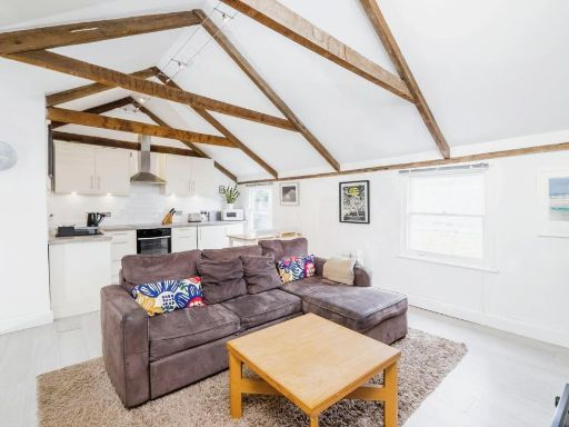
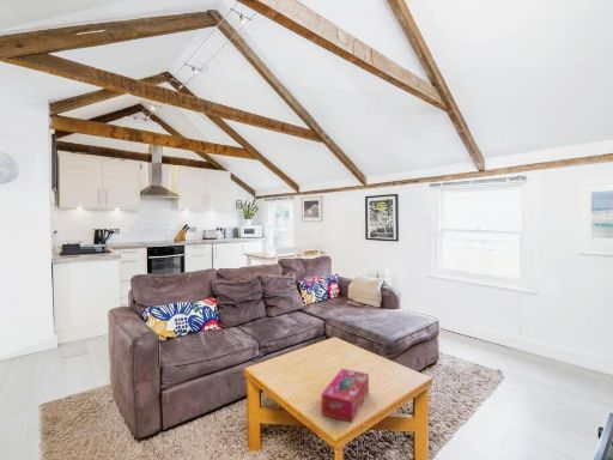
+ tissue box (346, 393)
